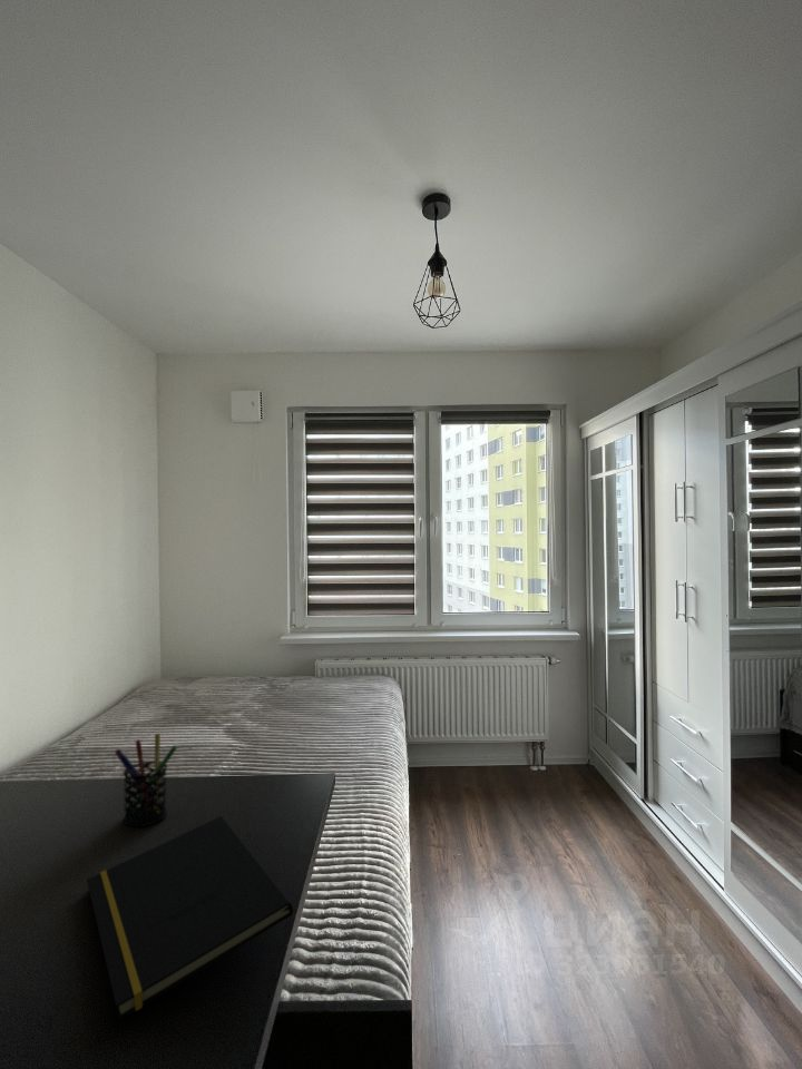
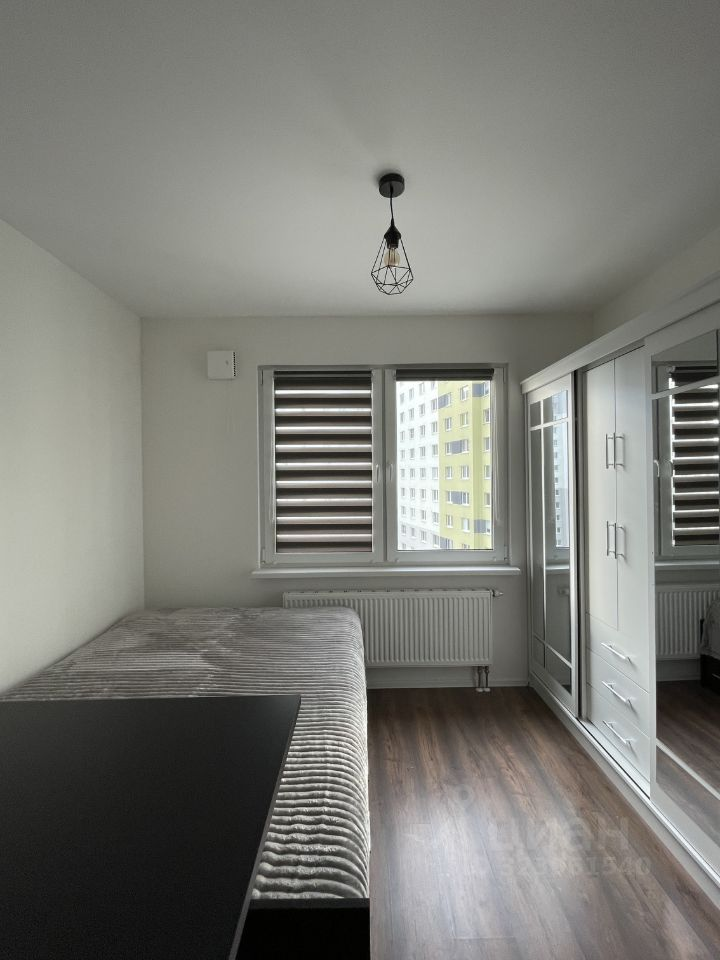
- pen holder (149, 775)
- notepad (182, 895)
